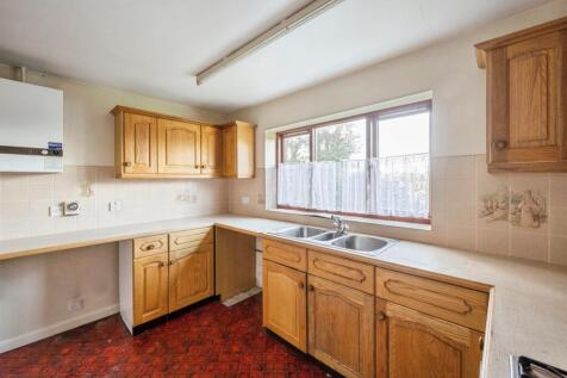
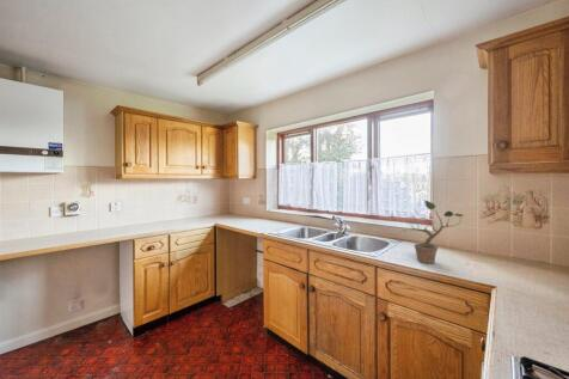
+ potted plant (429, 230)
